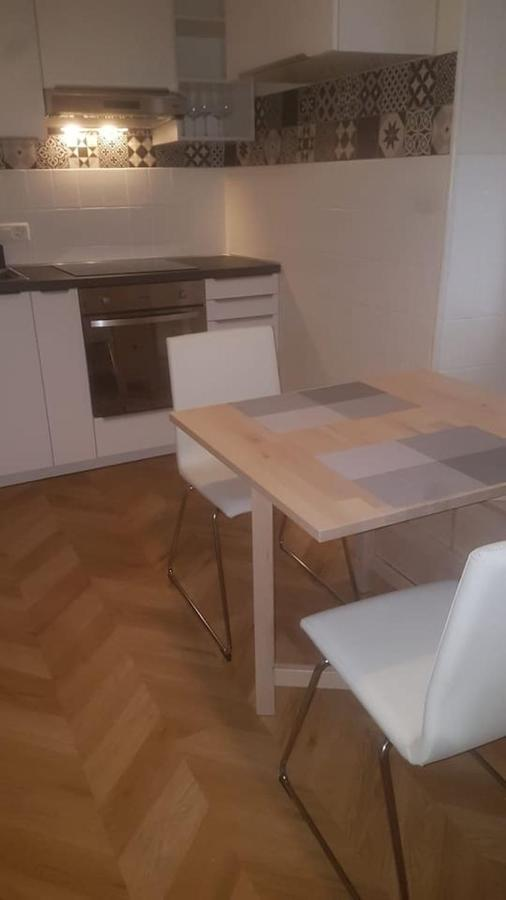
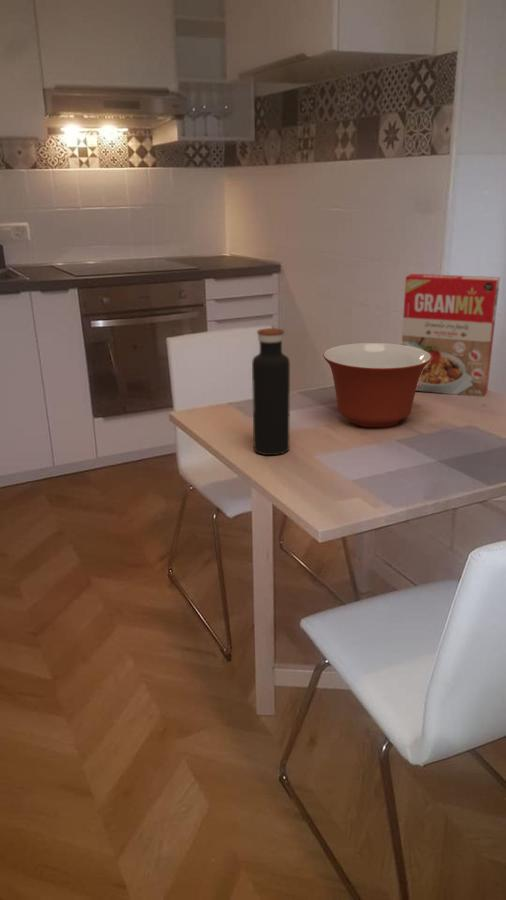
+ cereal box (447, 335)
+ water bottle (271, 391)
+ mixing bowl (375, 387)
